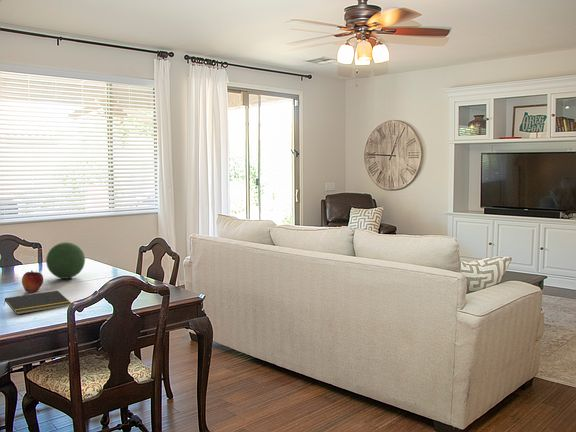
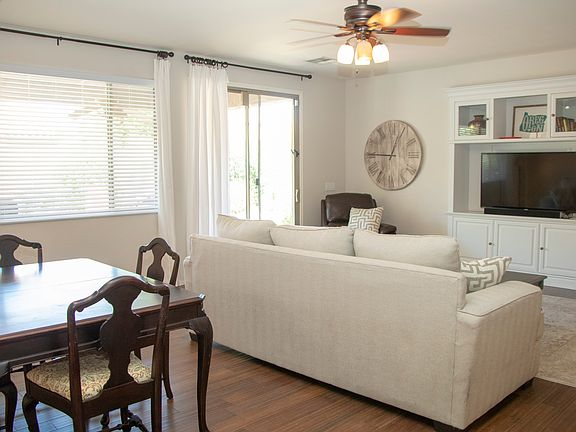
- fruit (33, 280)
- notepad (38, 301)
- decorative orb (65, 260)
